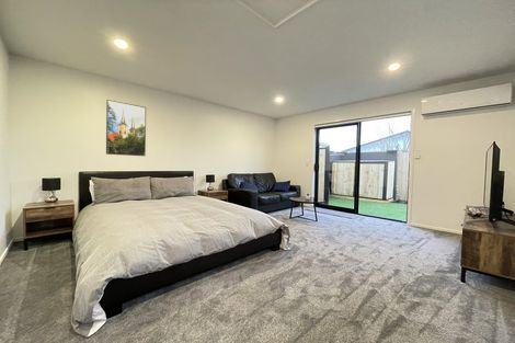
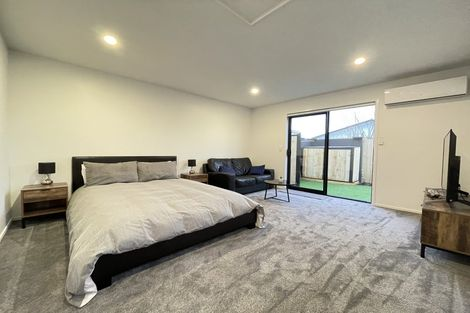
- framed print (126, 129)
